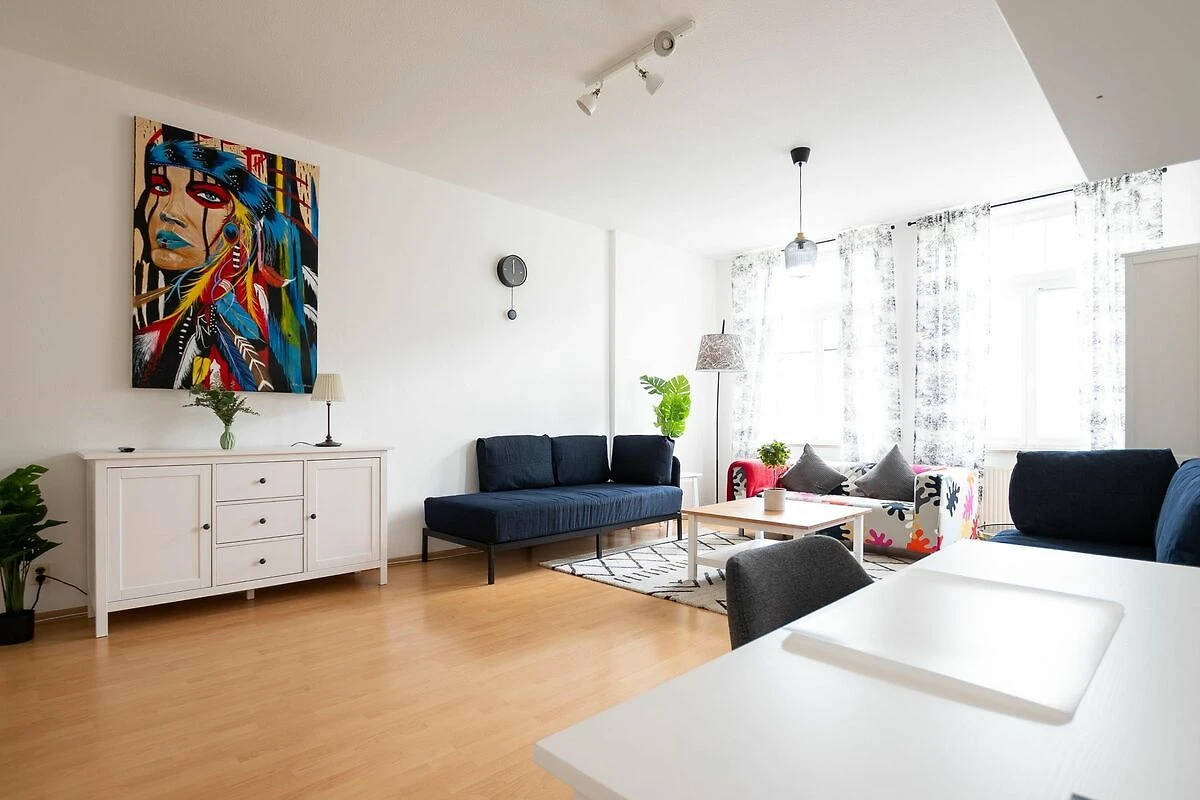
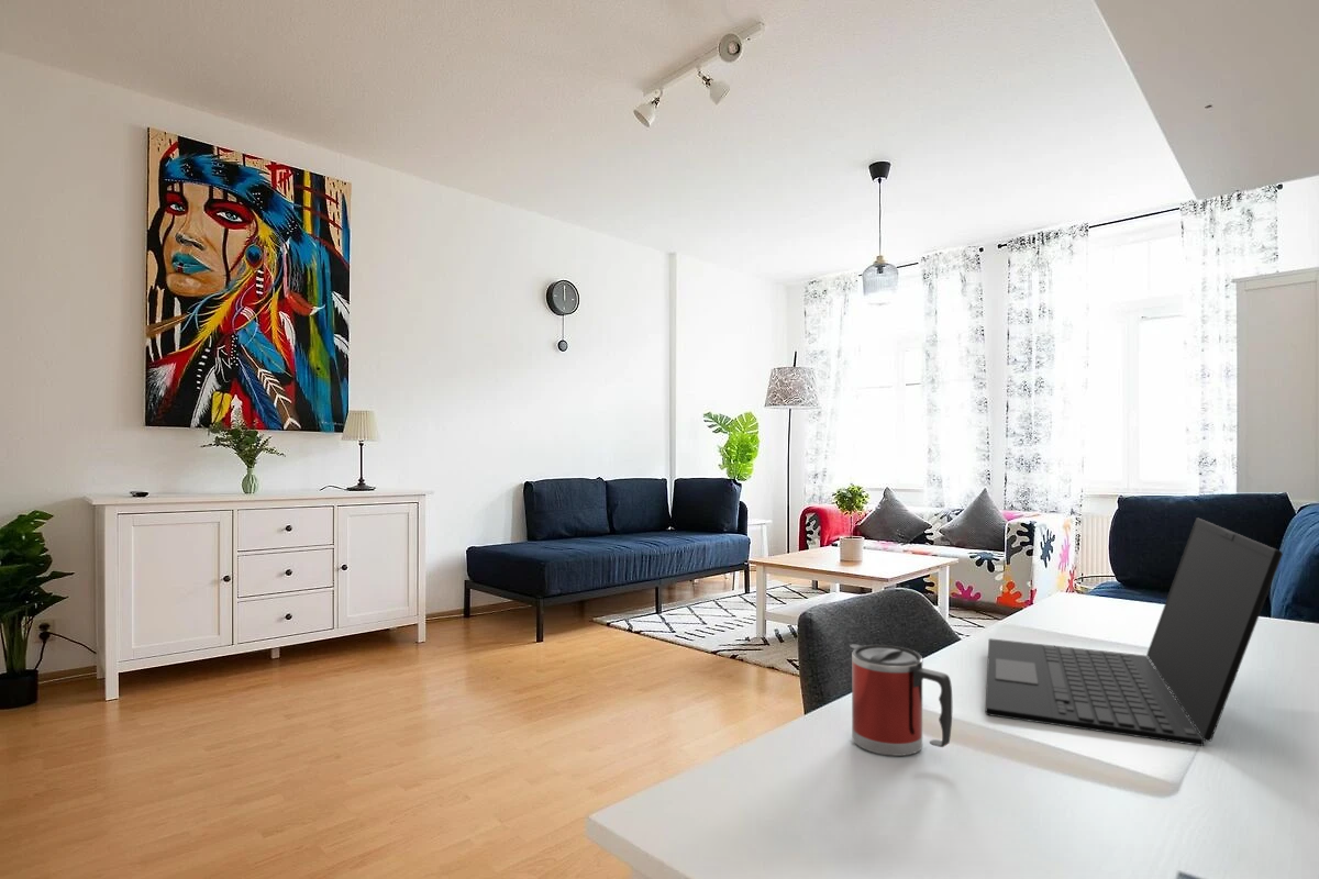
+ laptop (1104, 650)
+ mug (897, 700)
